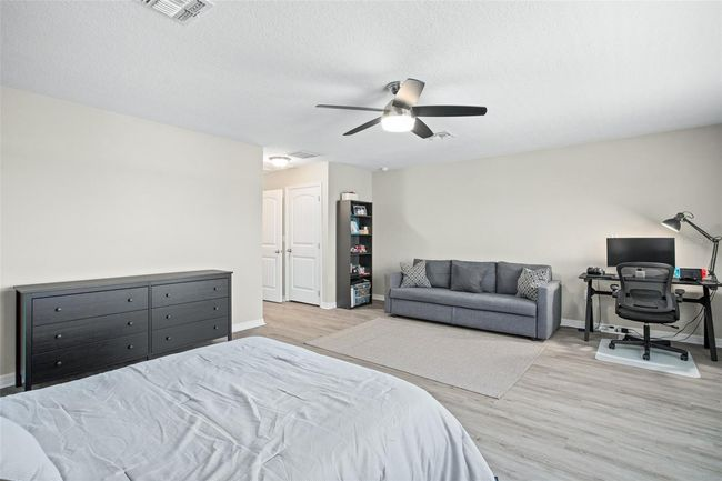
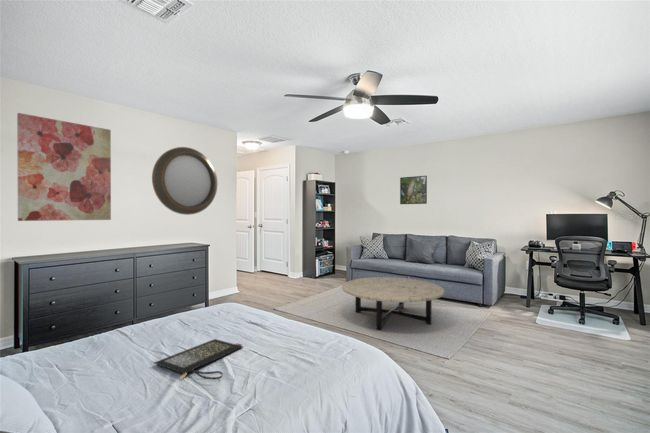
+ clutch bag (199, 355)
+ home mirror (188, 180)
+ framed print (413, 190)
+ coffee table (391, 301)
+ wall art (68, 171)
